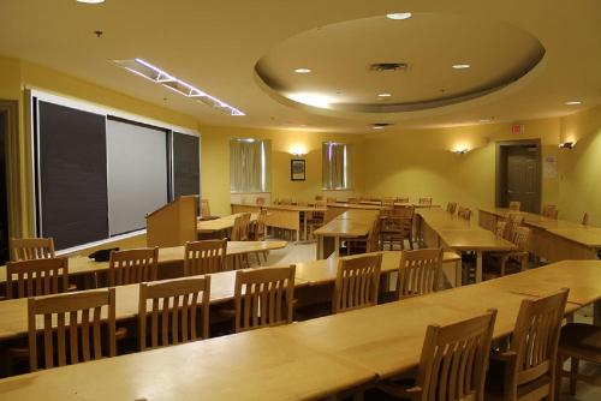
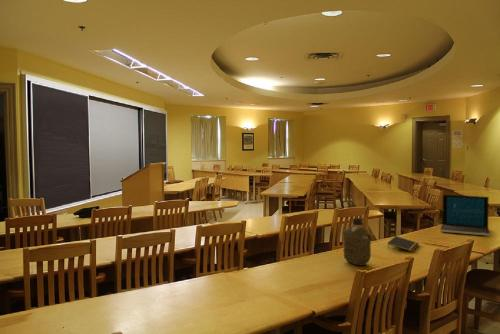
+ water bottle (357, 240)
+ laptop (464, 214)
+ notepad (403, 243)
